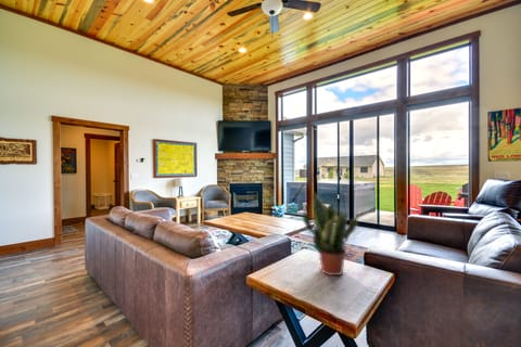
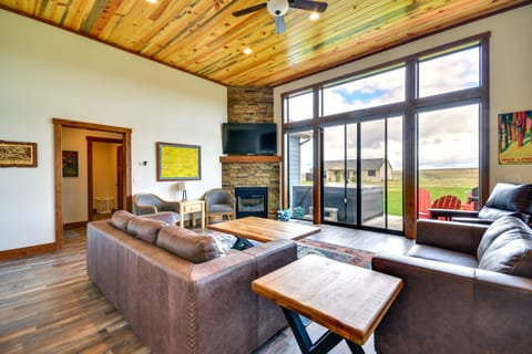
- potted plant (334, 231)
